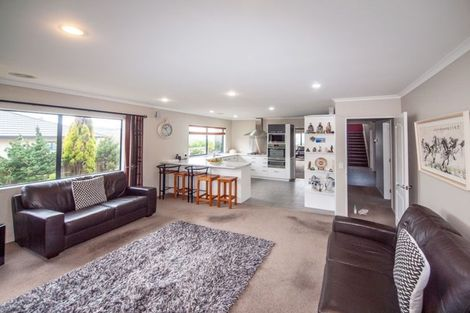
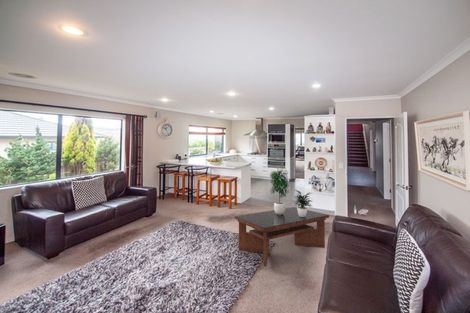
+ coffee table (282, 232)
+ potted plant (288, 191)
